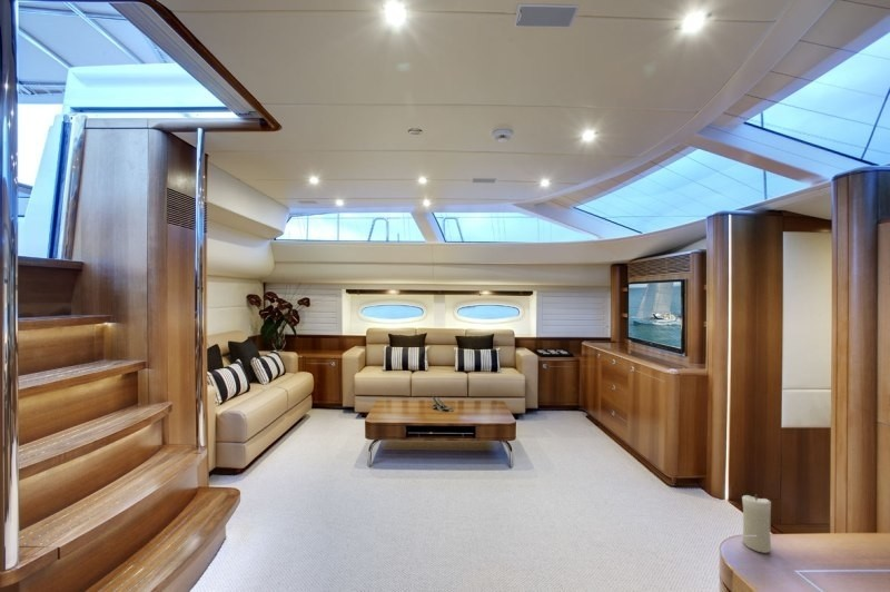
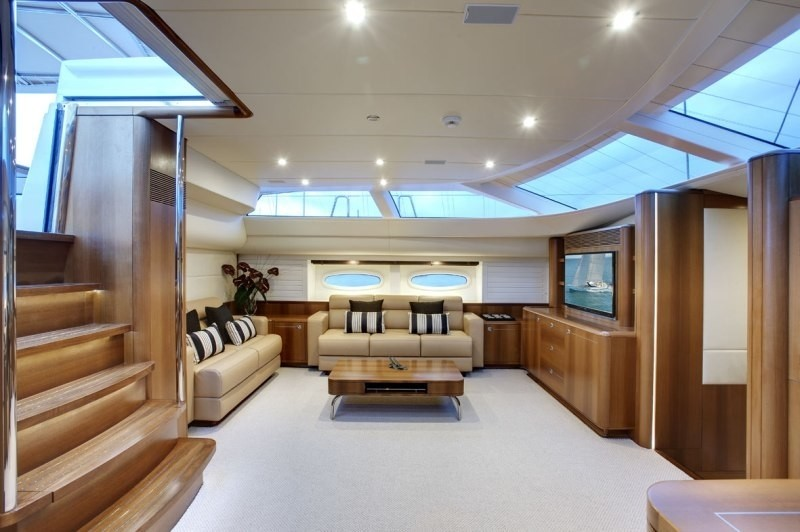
- candle (755, 519)
